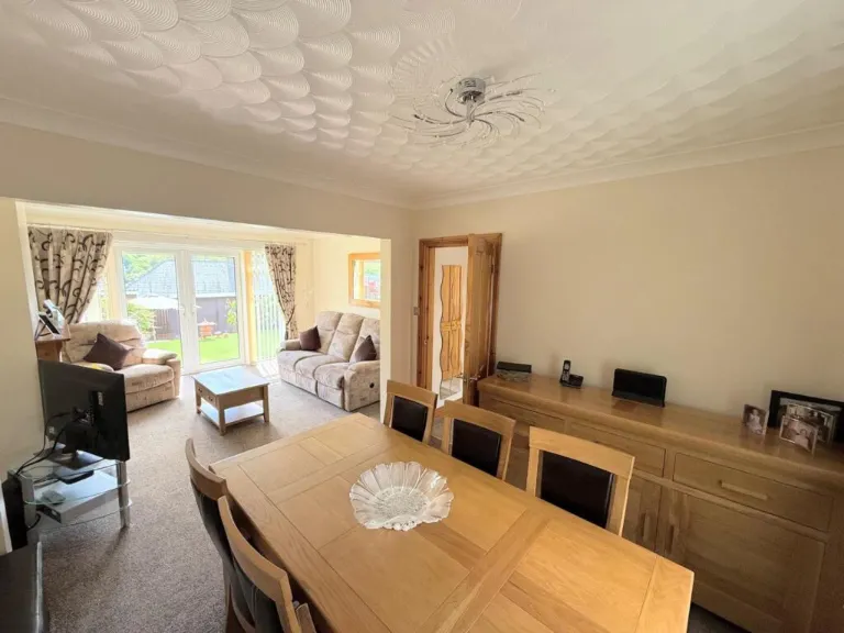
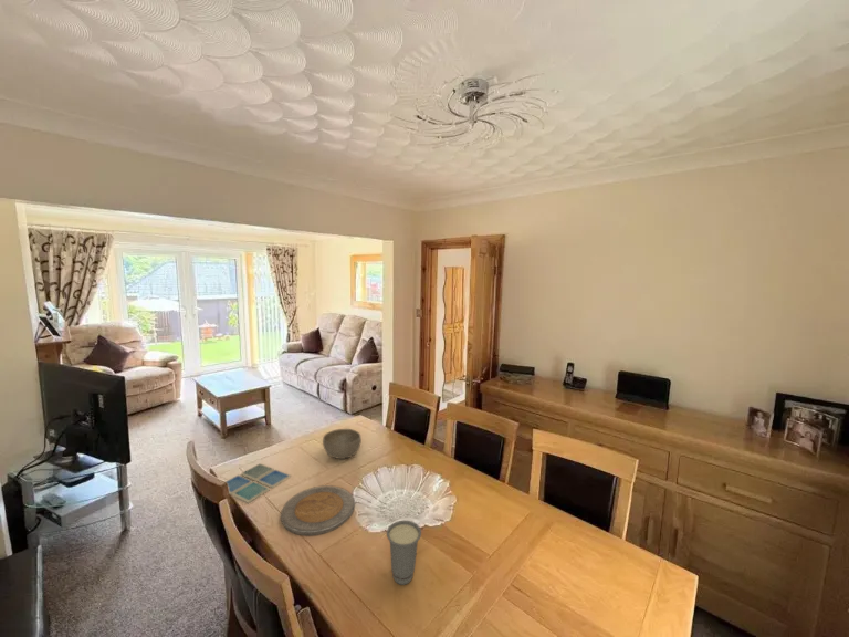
+ cup (403, 554)
+ plate (318, 508)
+ drink coaster (254, 480)
+ bowl (342, 445)
